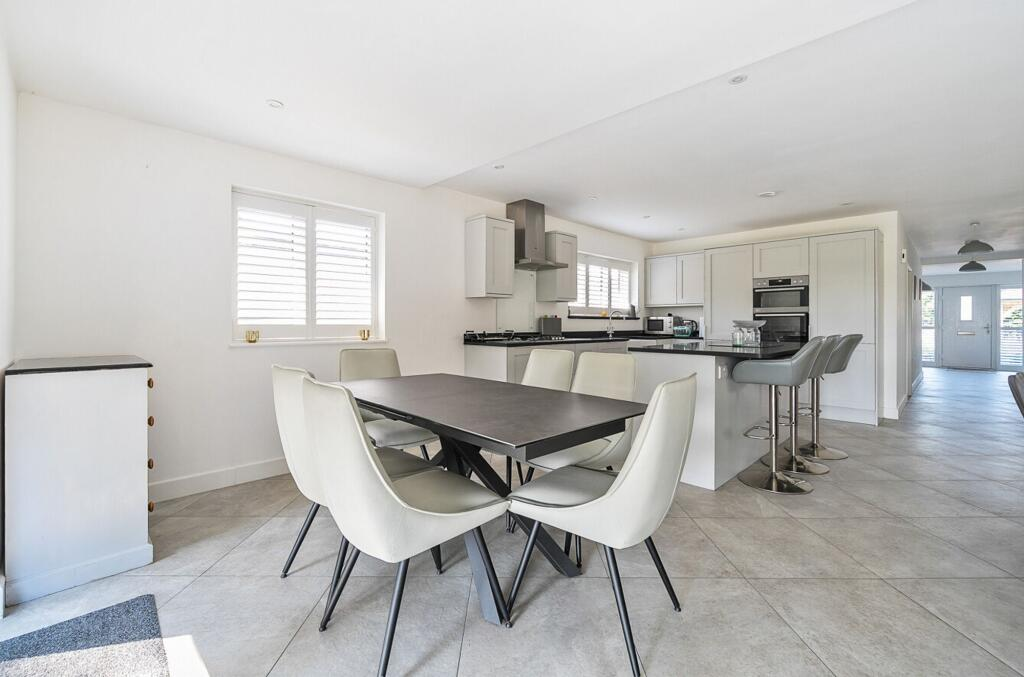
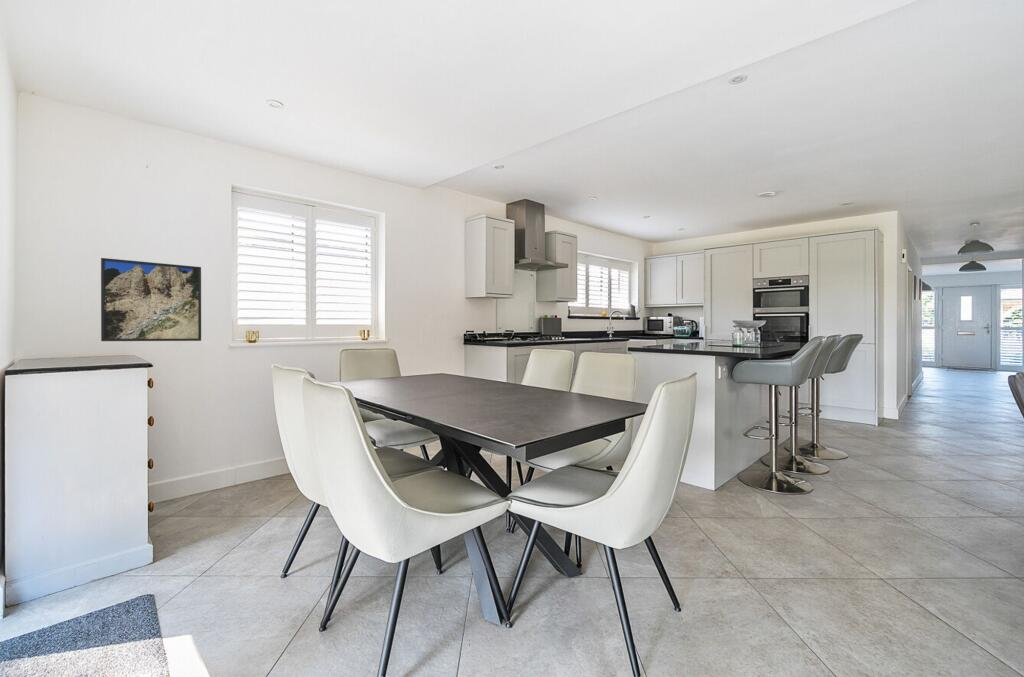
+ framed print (154, 301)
